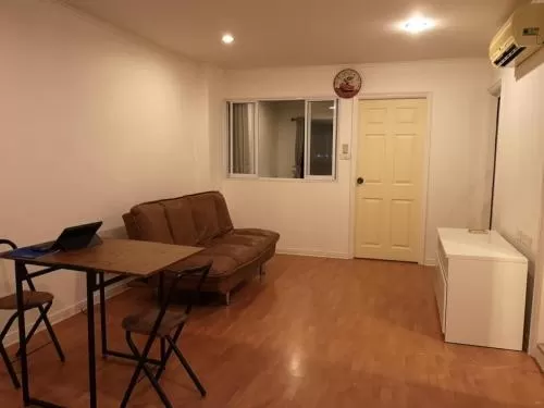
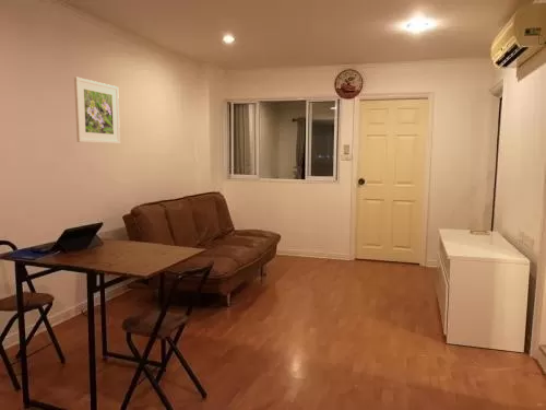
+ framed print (98, 113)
